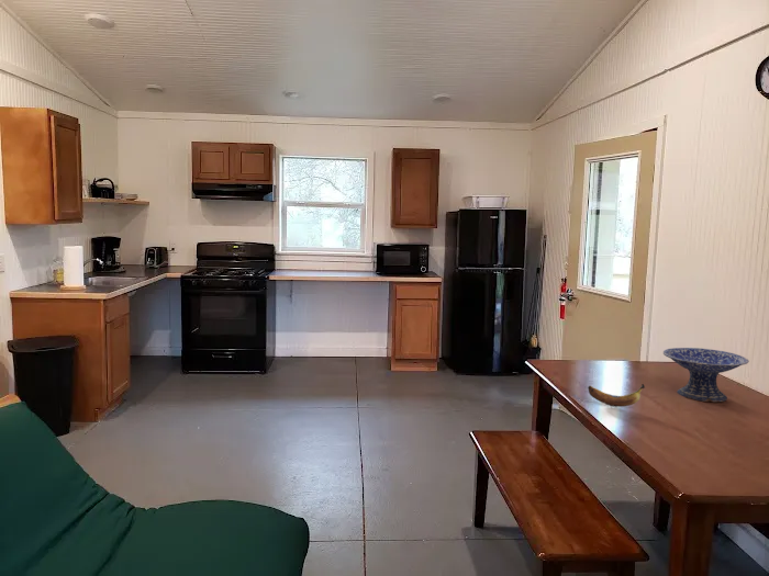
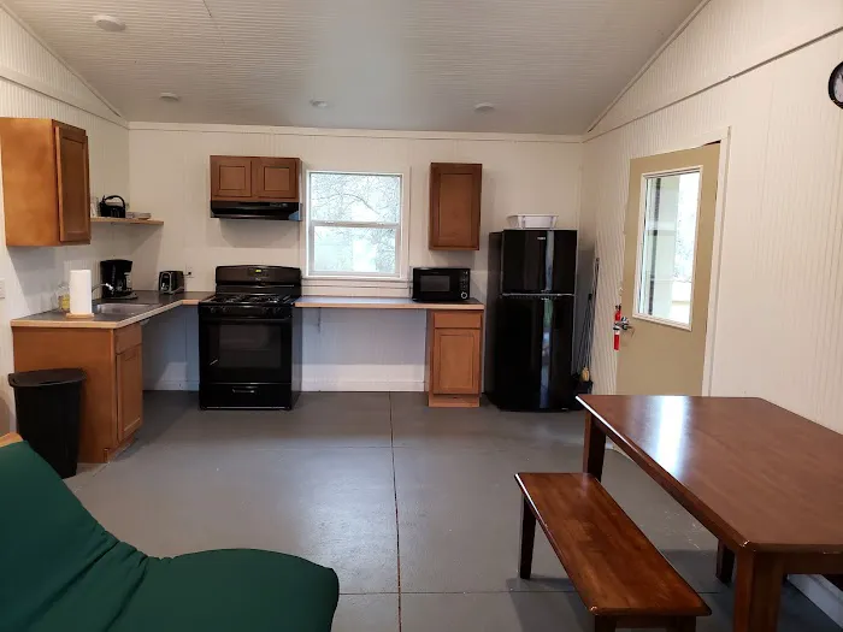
- decorative bowl (703, 375)
- banana (614, 395)
